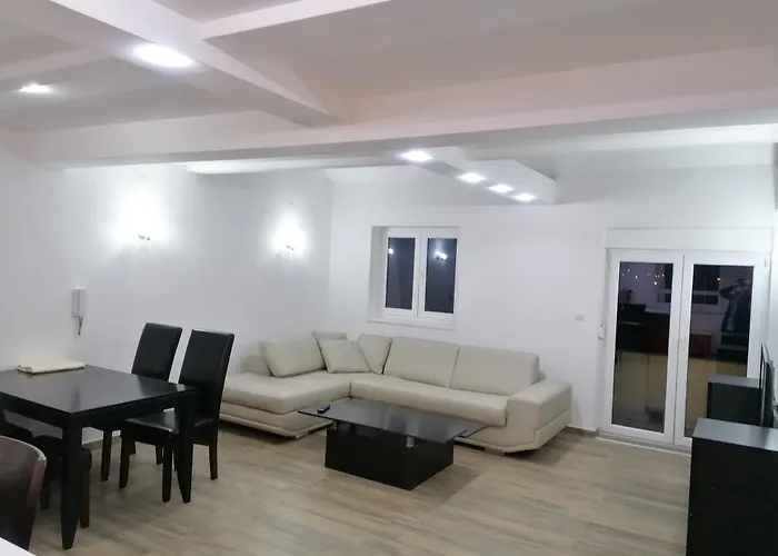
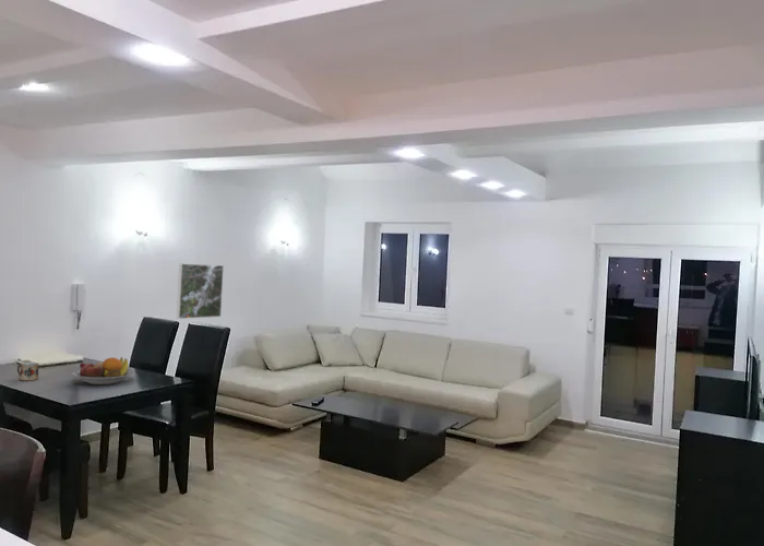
+ fruit bowl (104, 369)
+ mug (27, 371)
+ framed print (201, 290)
